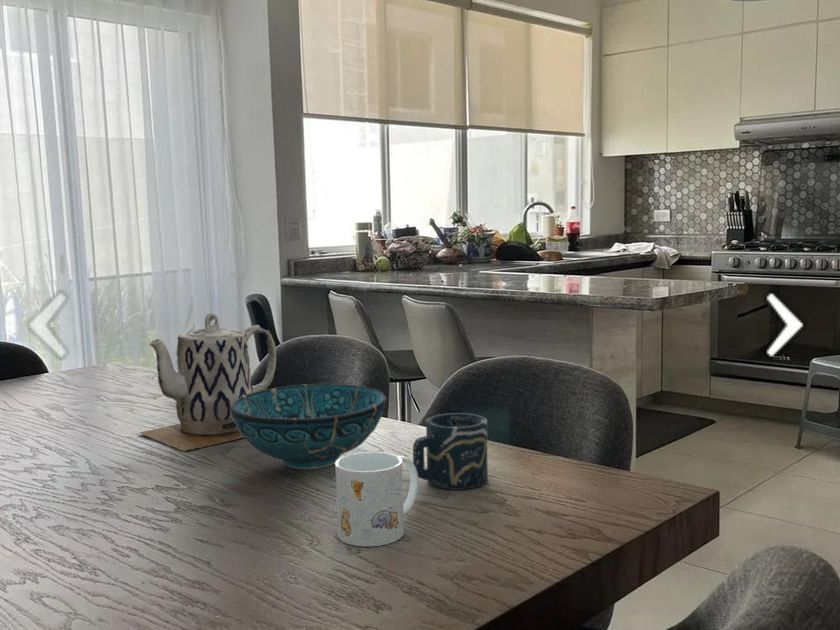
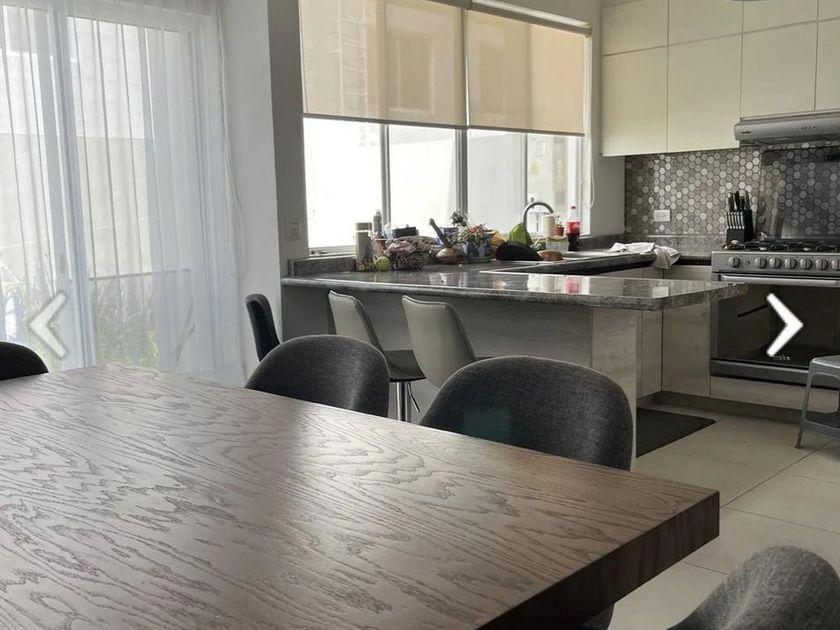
- decorative bowl (310, 430)
- cup (448, 452)
- mug (381, 493)
- teapot (219, 371)
